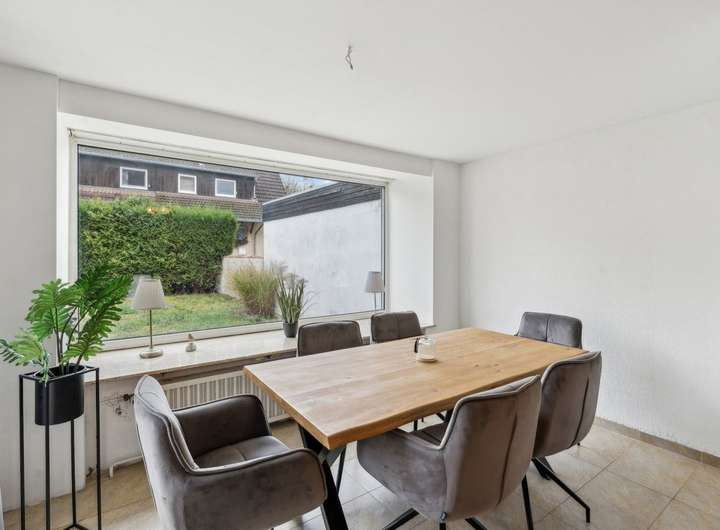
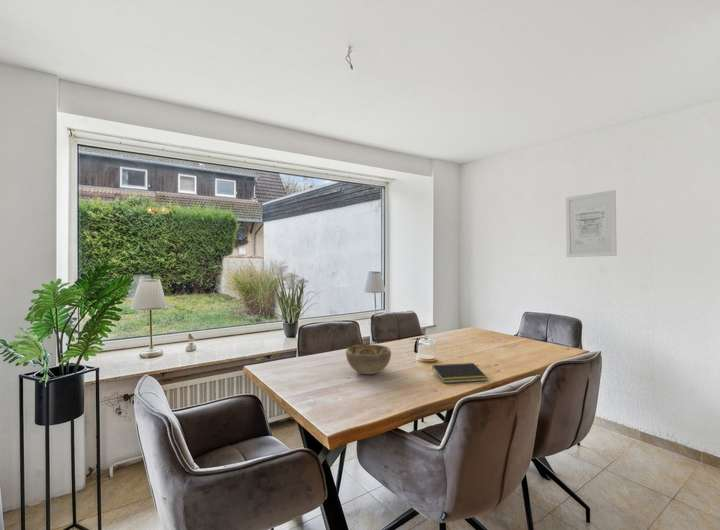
+ decorative bowl (368, 360)
+ notepad (459, 372)
+ wall art (589, 225)
